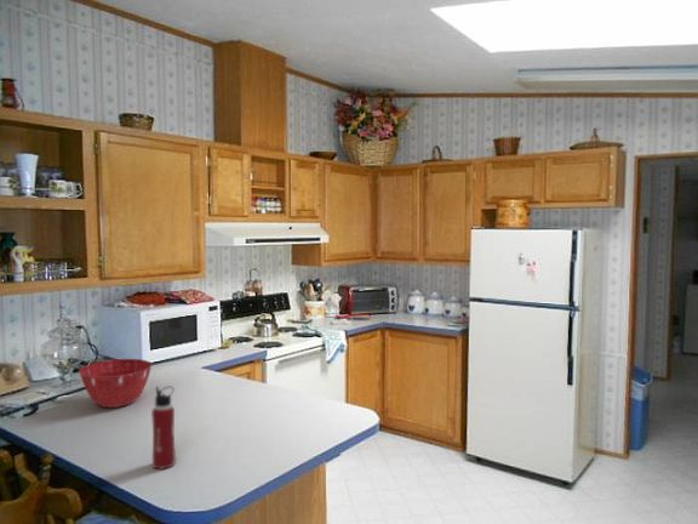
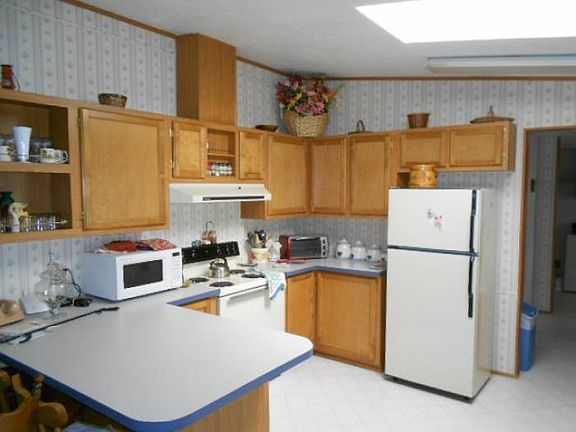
- mixing bowl (116, 385)
- water bottle (162, 425)
